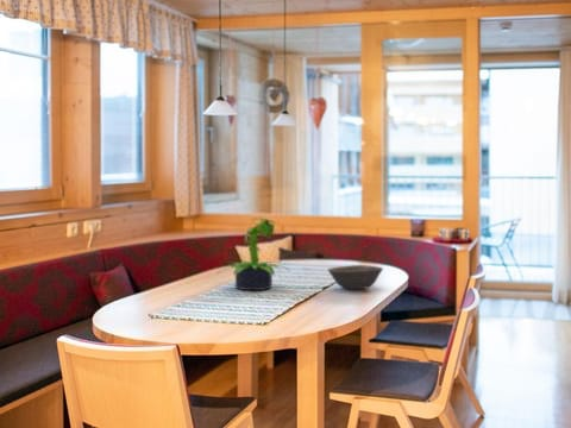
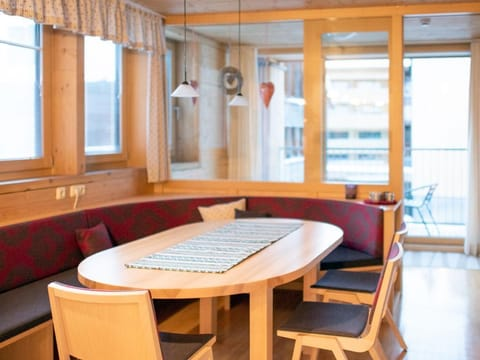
- bowl (354, 277)
- potted plant (253, 252)
